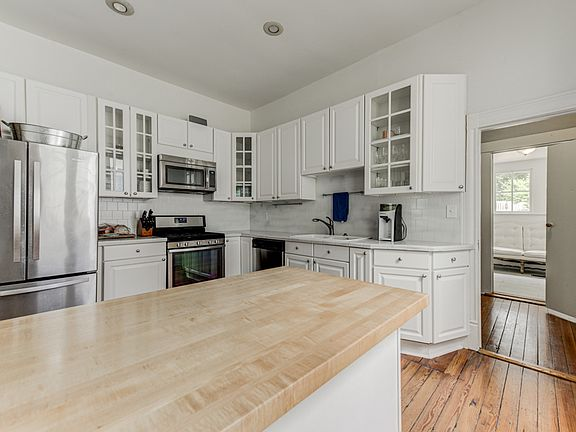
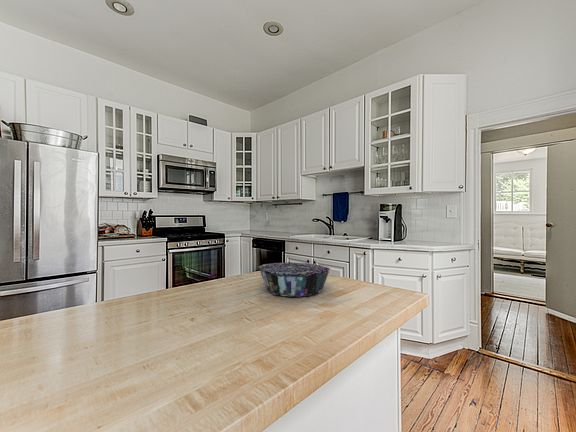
+ decorative bowl (292, 278)
